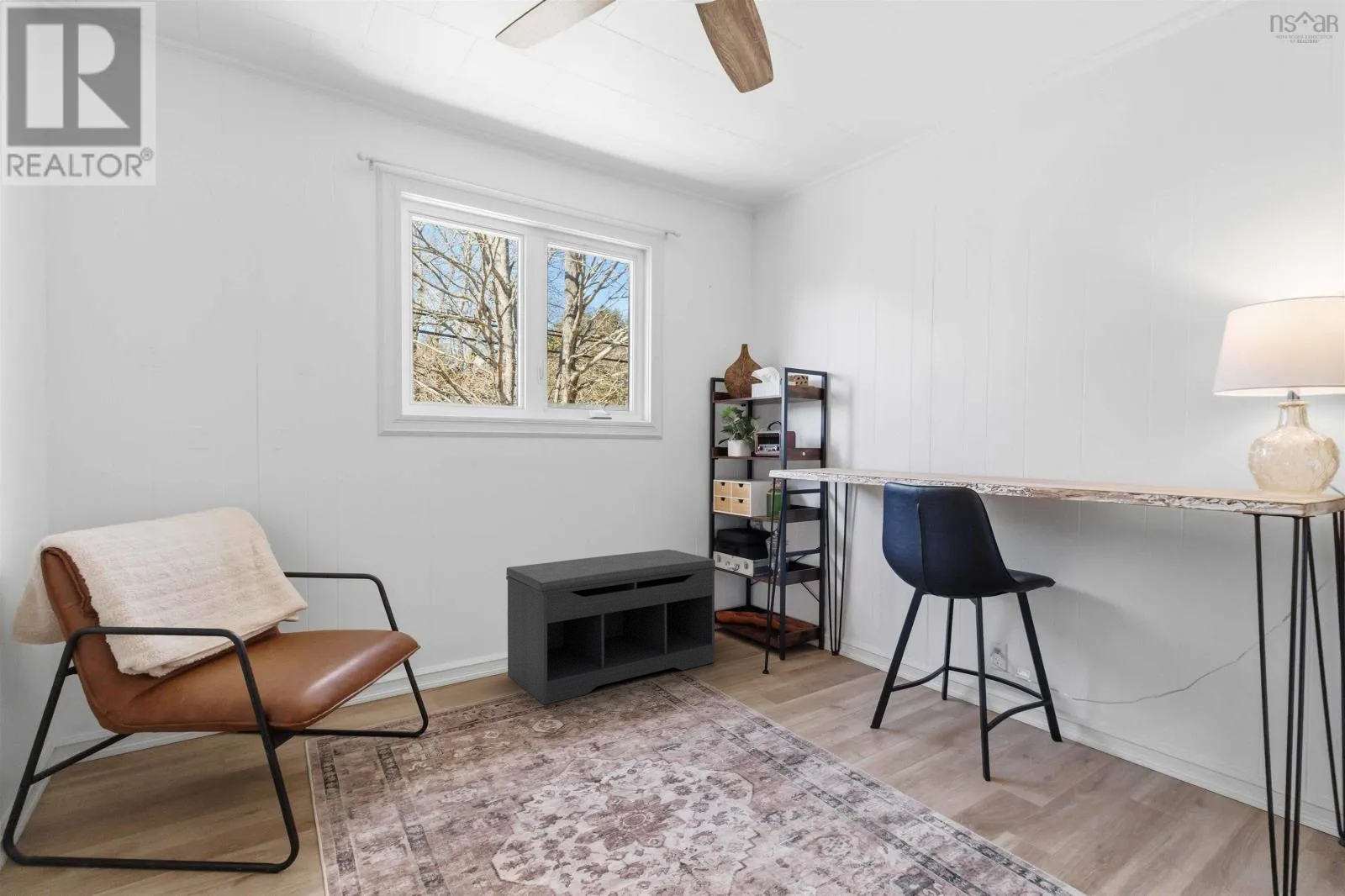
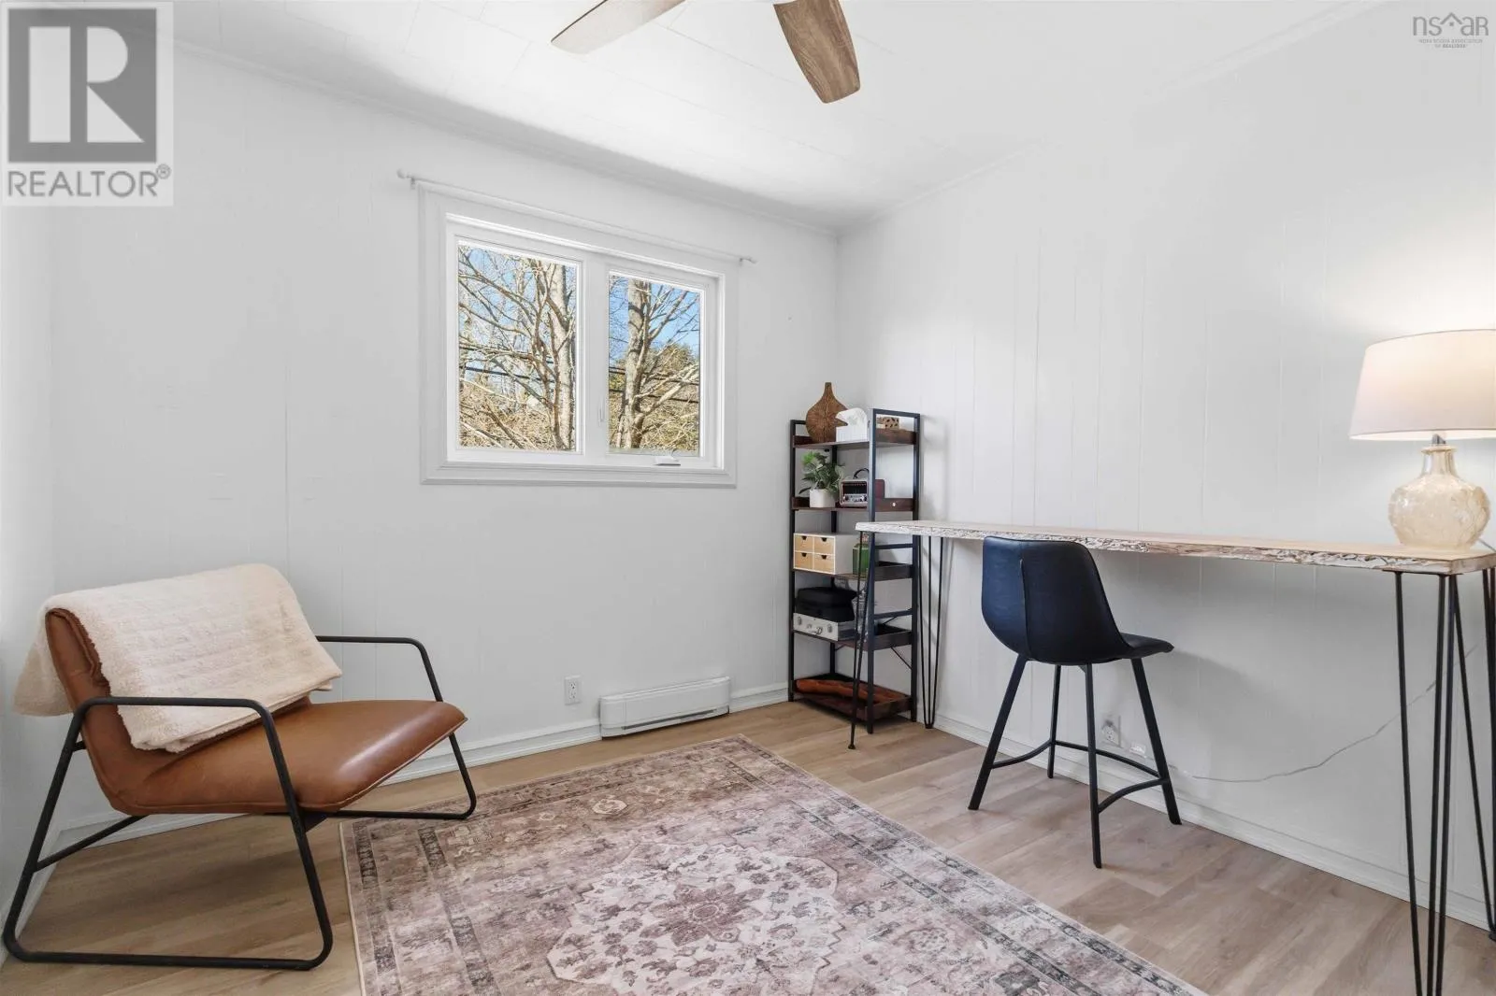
- bench (614, 615)
